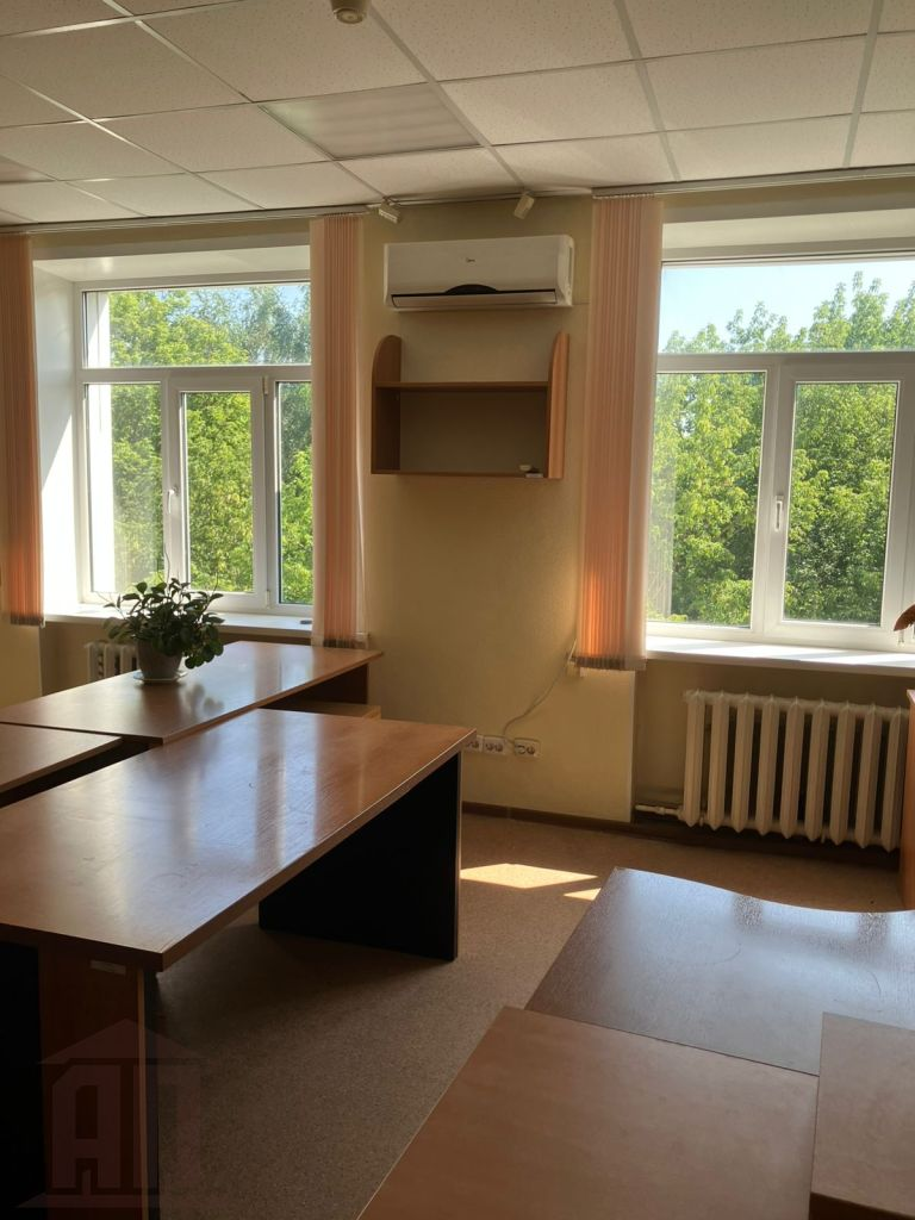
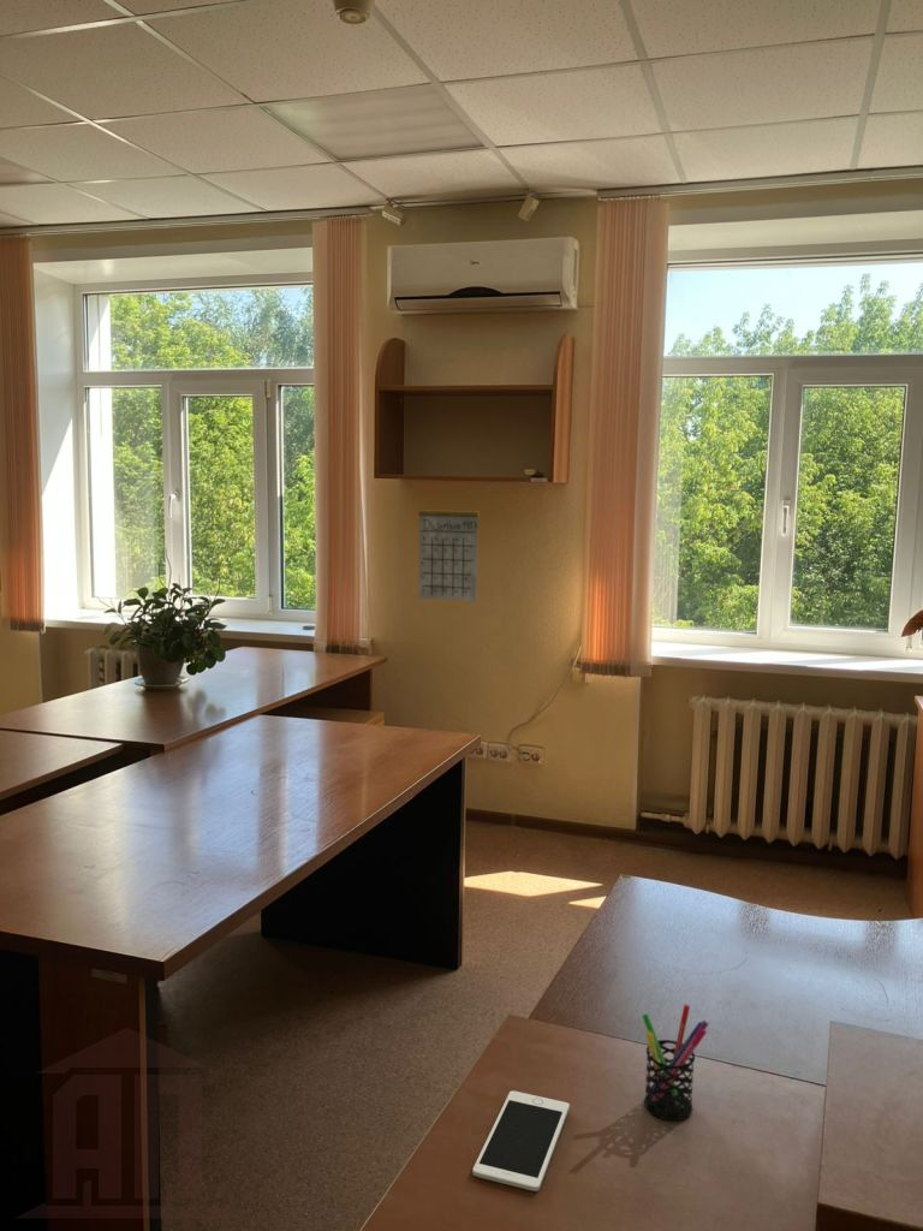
+ cell phone (523, 1137)
+ pen holder (666, 1058)
+ calendar (448, 545)
